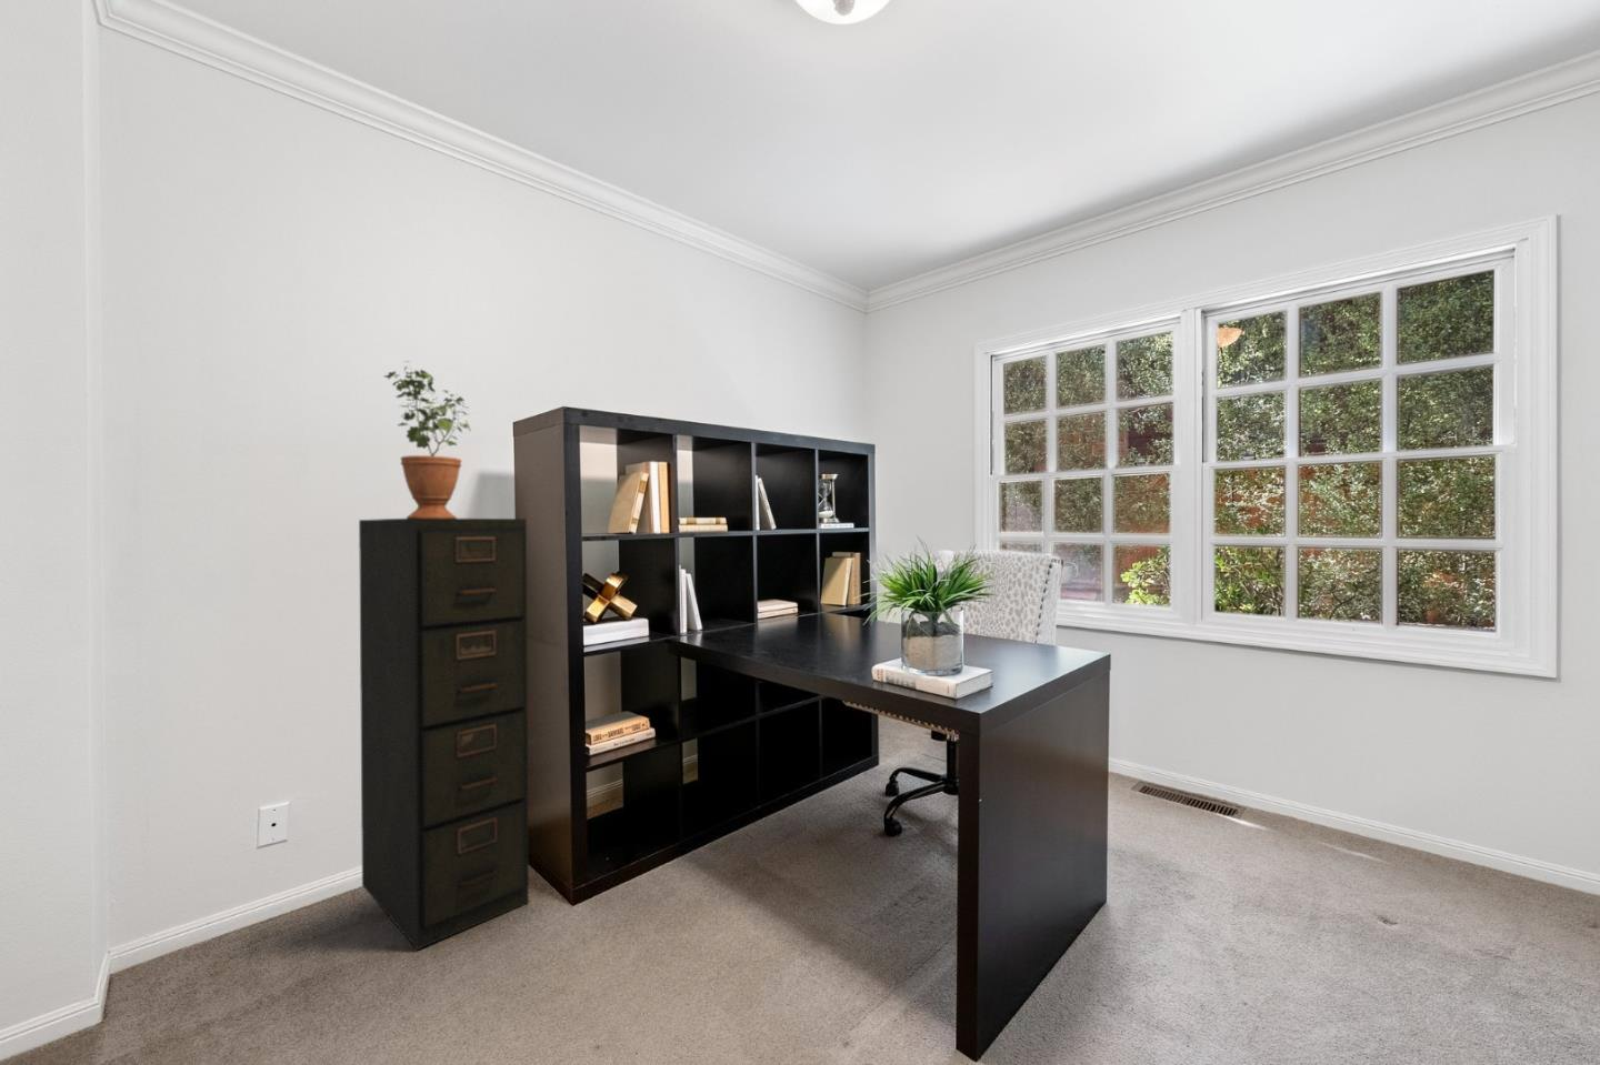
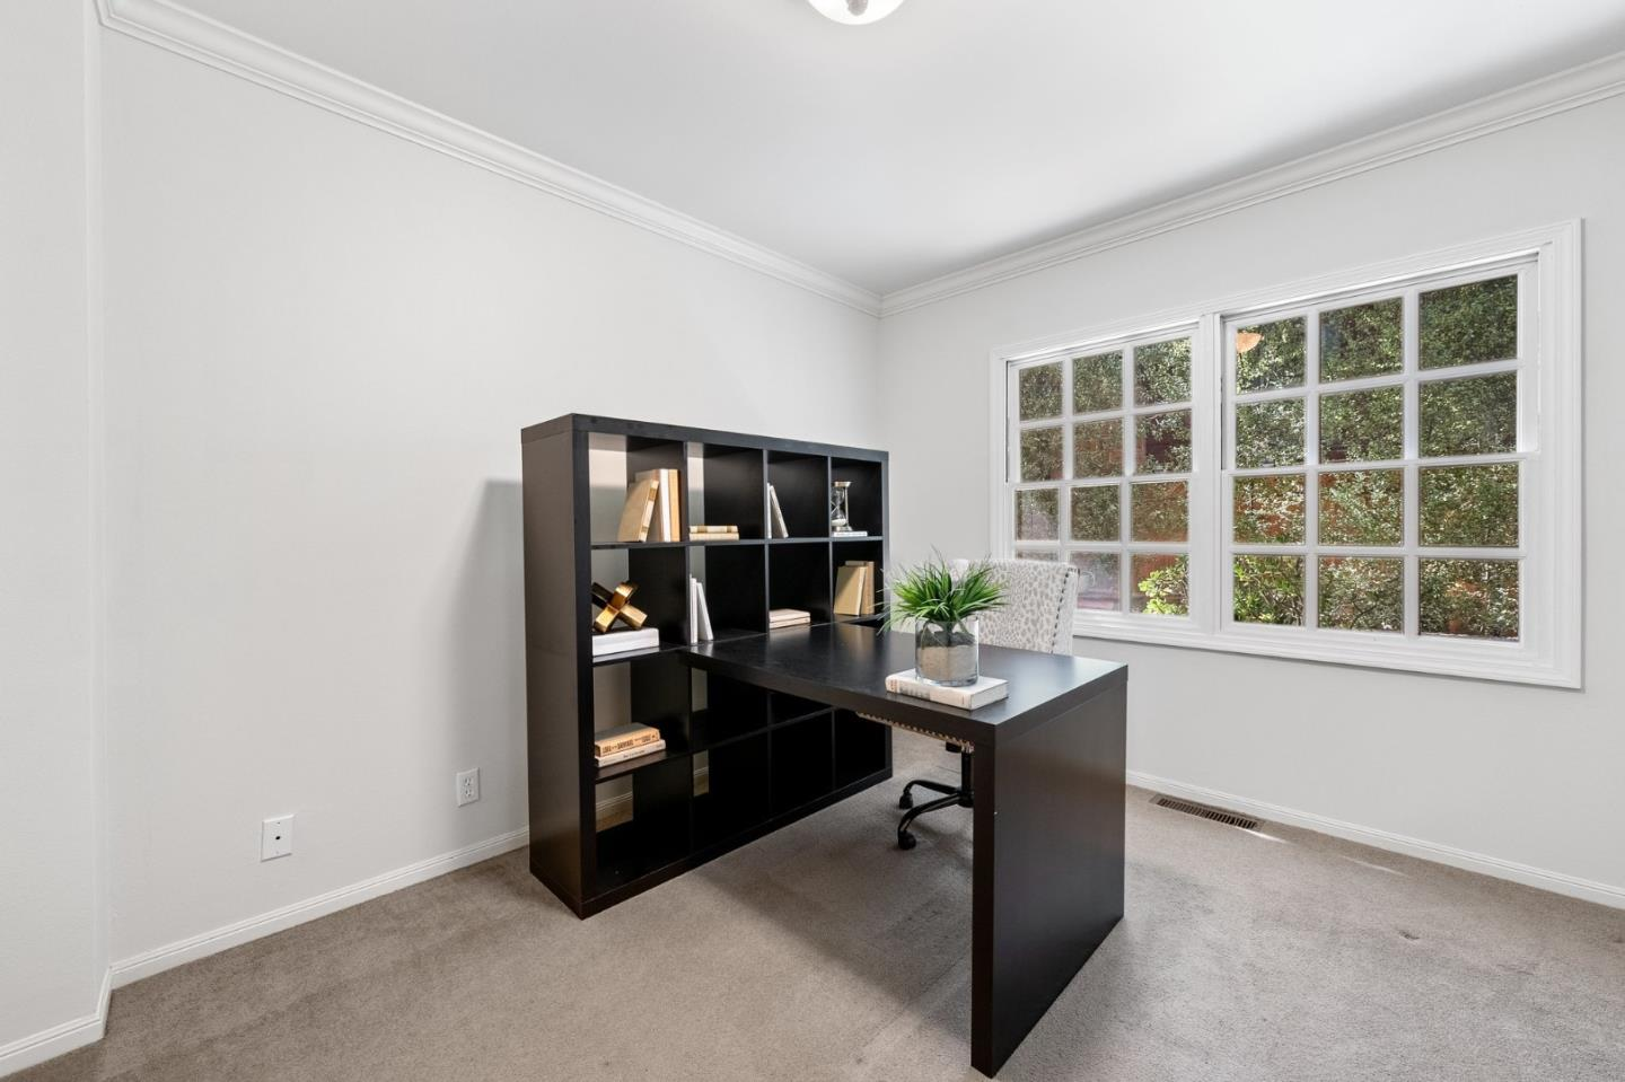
- filing cabinet (443, 707)
- potted plant (428, 440)
